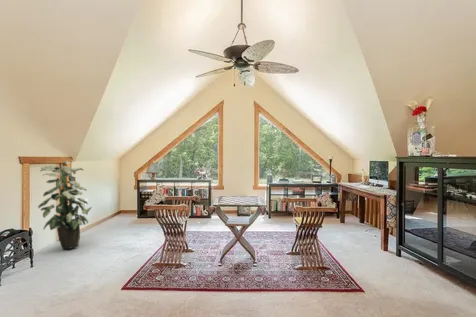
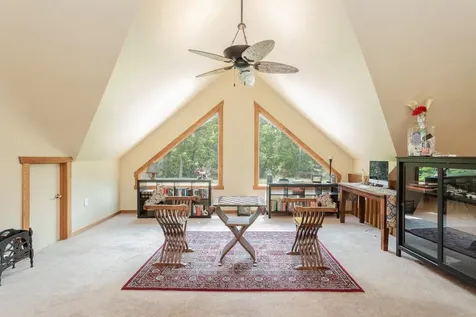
- indoor plant (65, 205)
